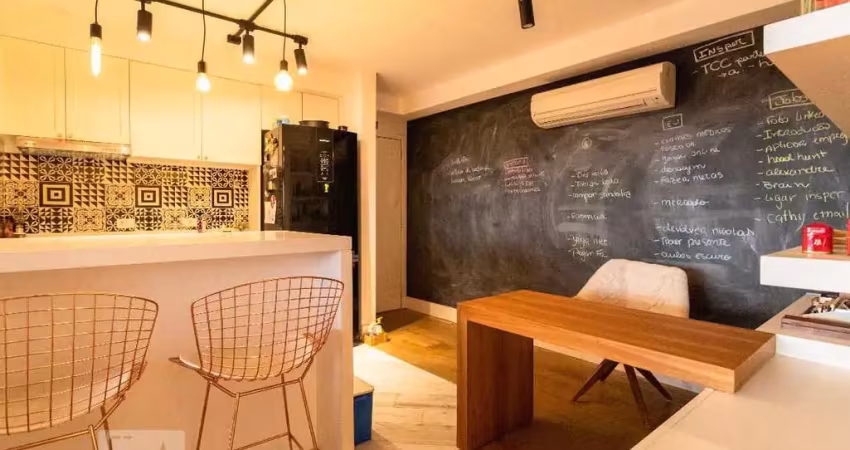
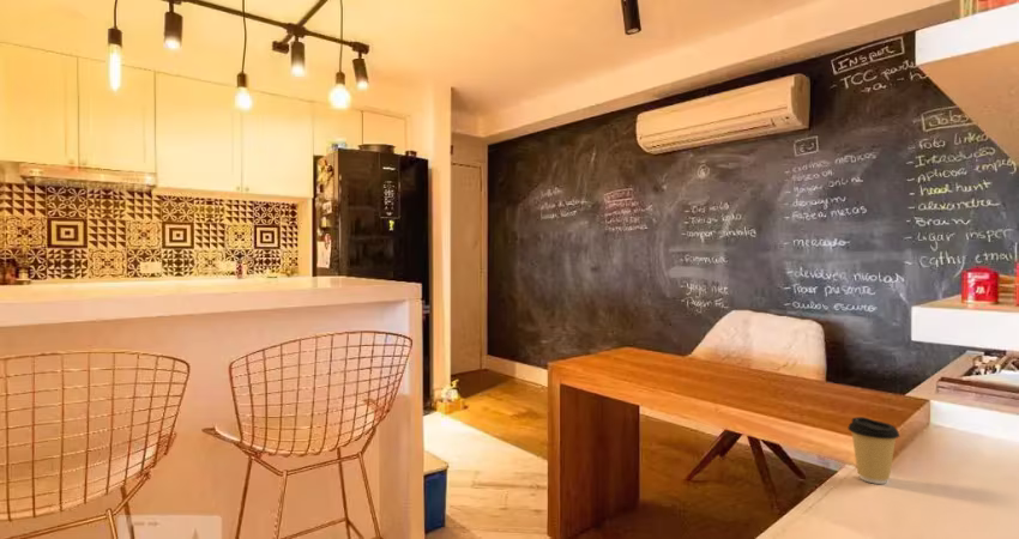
+ coffee cup (873, 450)
